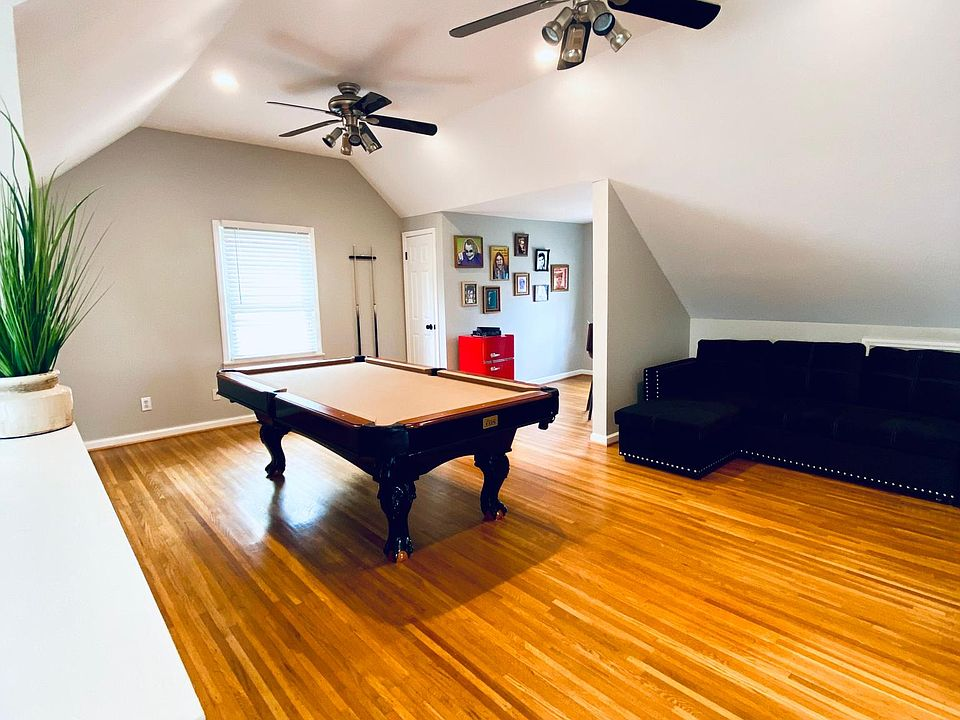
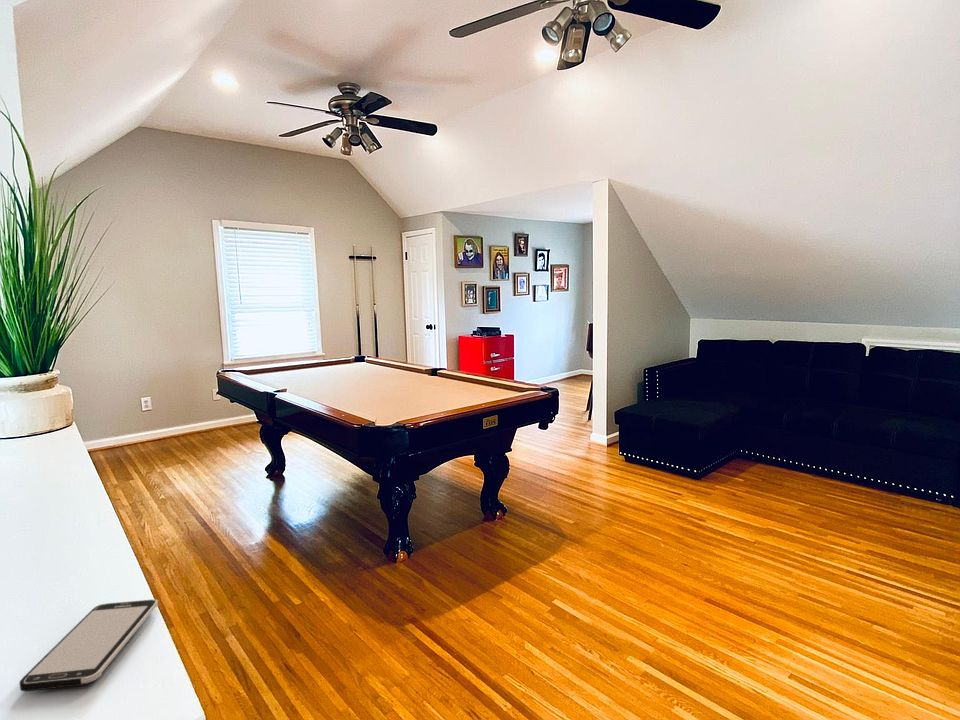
+ smartphone (96, 640)
